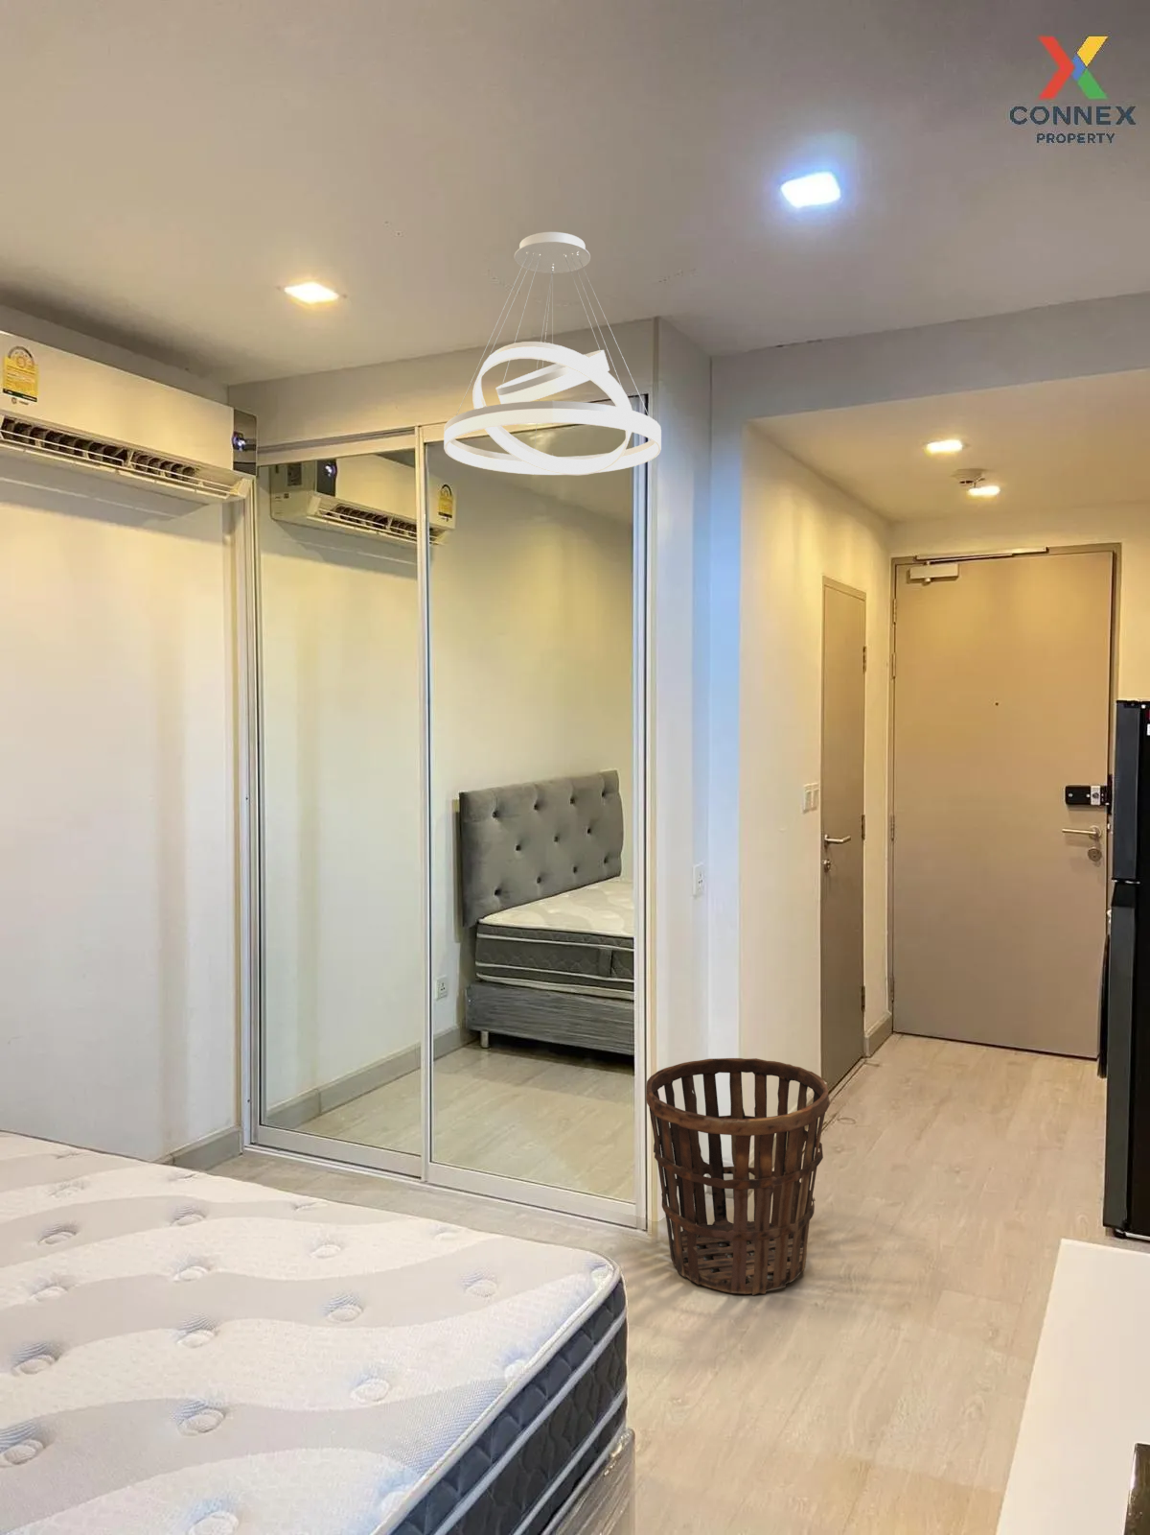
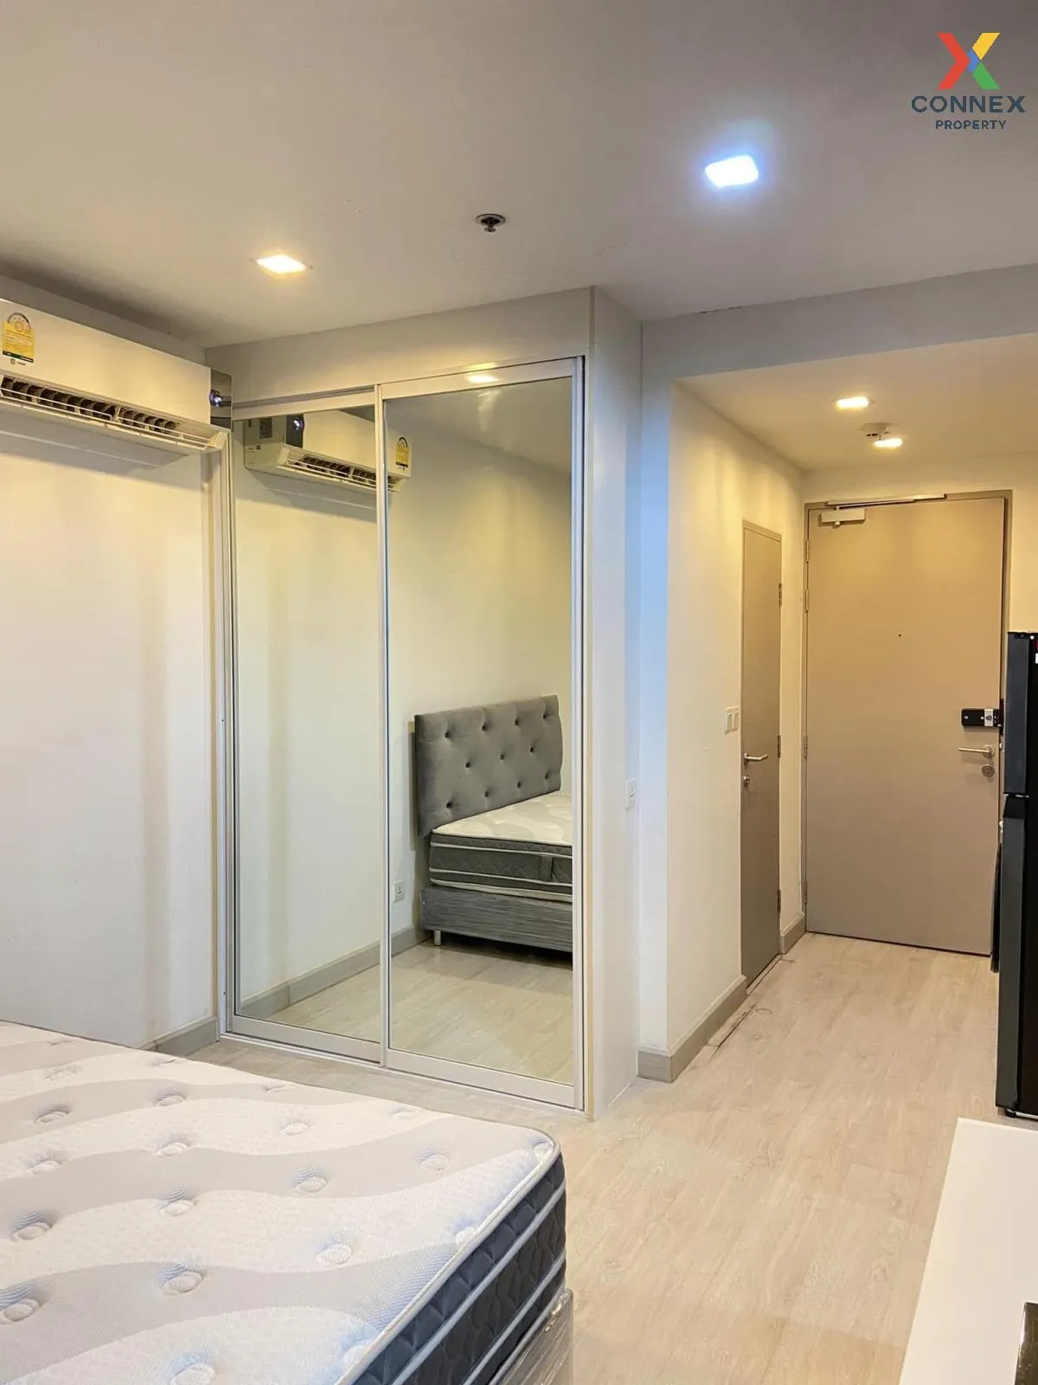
- basket (734, 1171)
- pendant light (552, 354)
